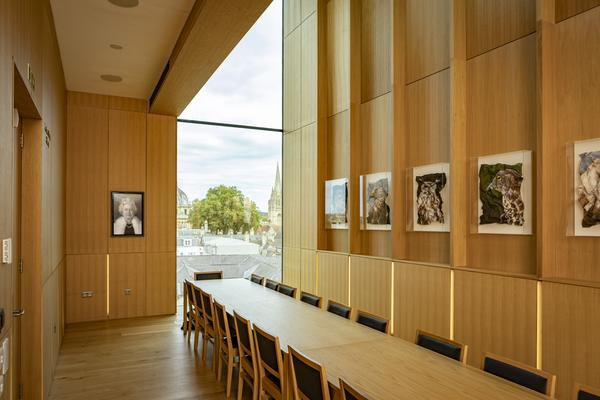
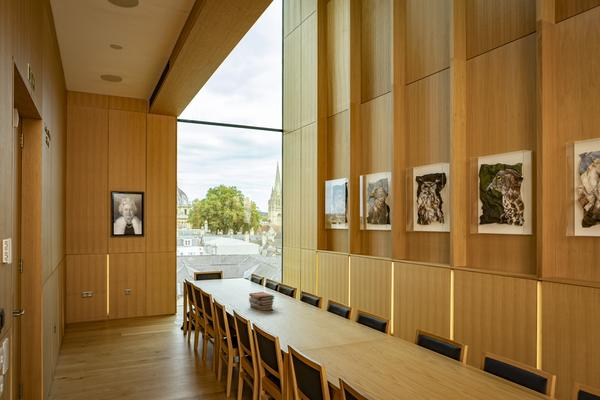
+ book stack (261, 301)
